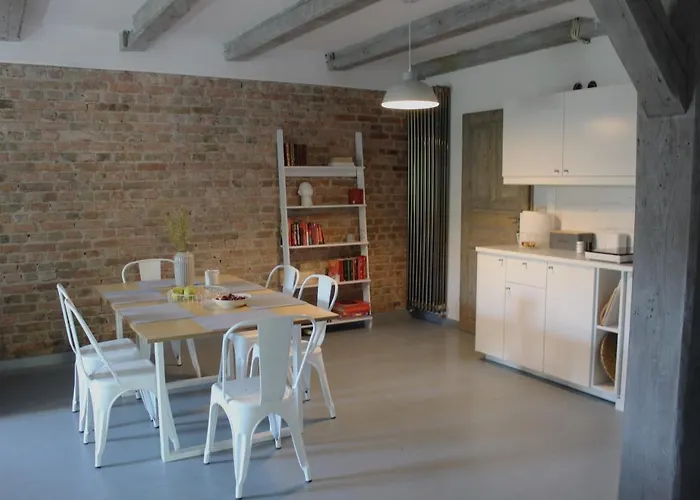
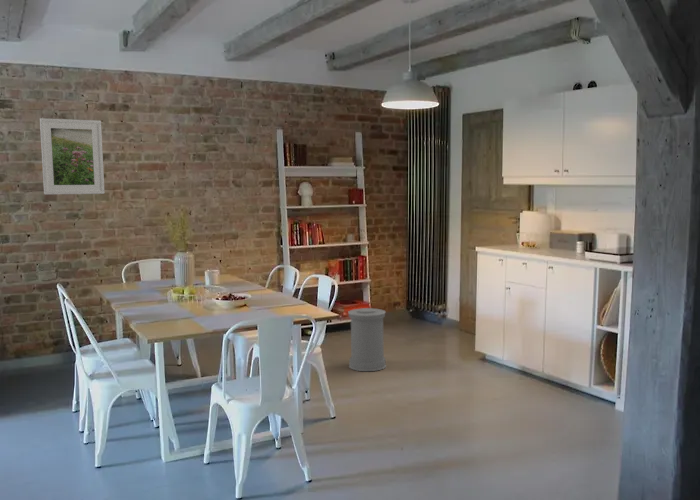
+ trash can (367, 338)
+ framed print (72, 157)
